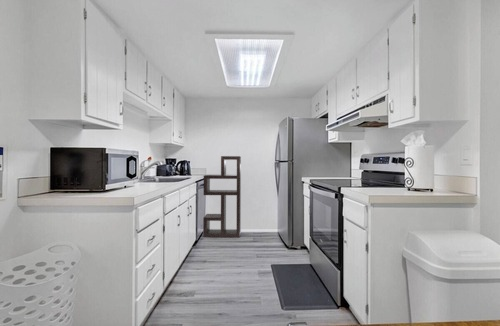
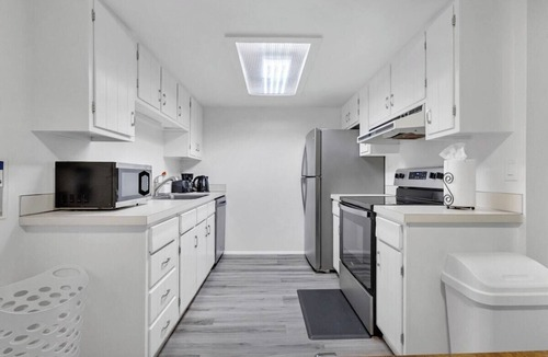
- shelving unit (222, 195)
